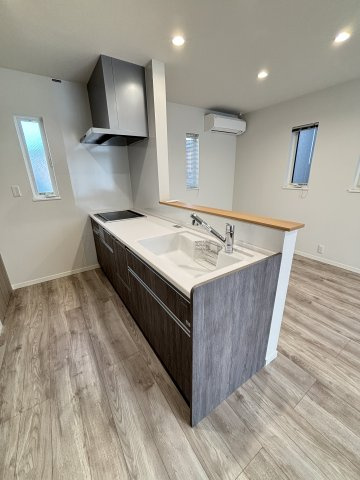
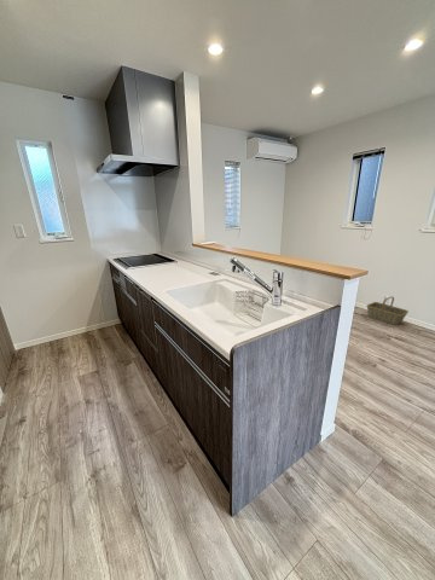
+ basket (387, 308)
